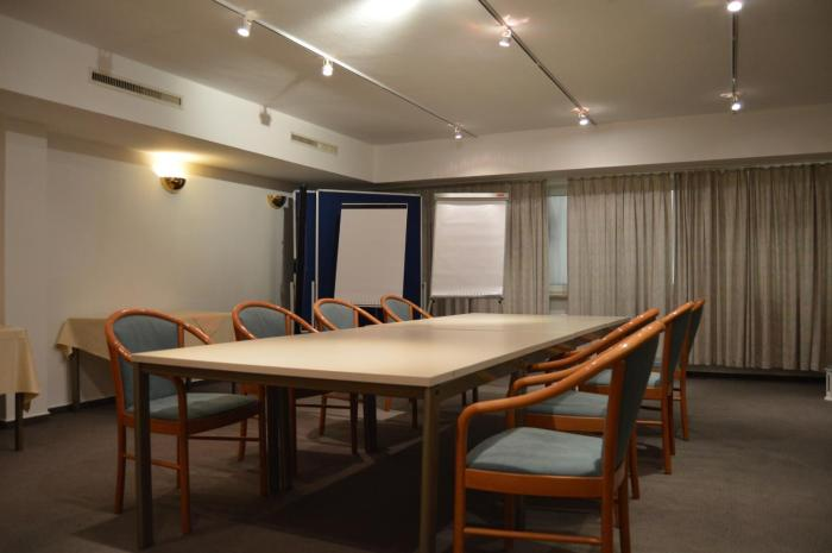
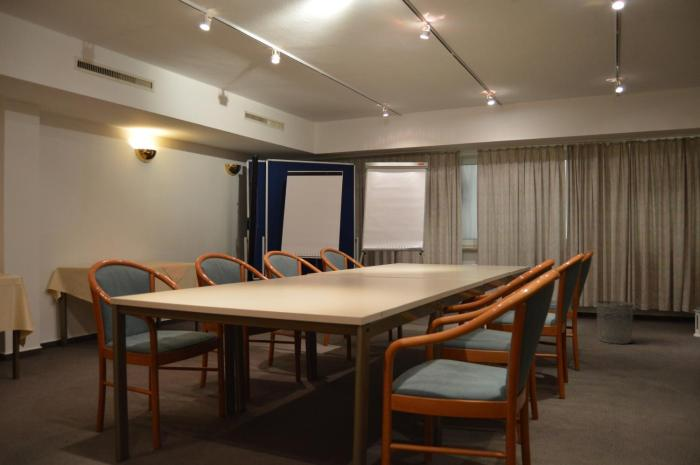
+ waste bin (614, 322)
